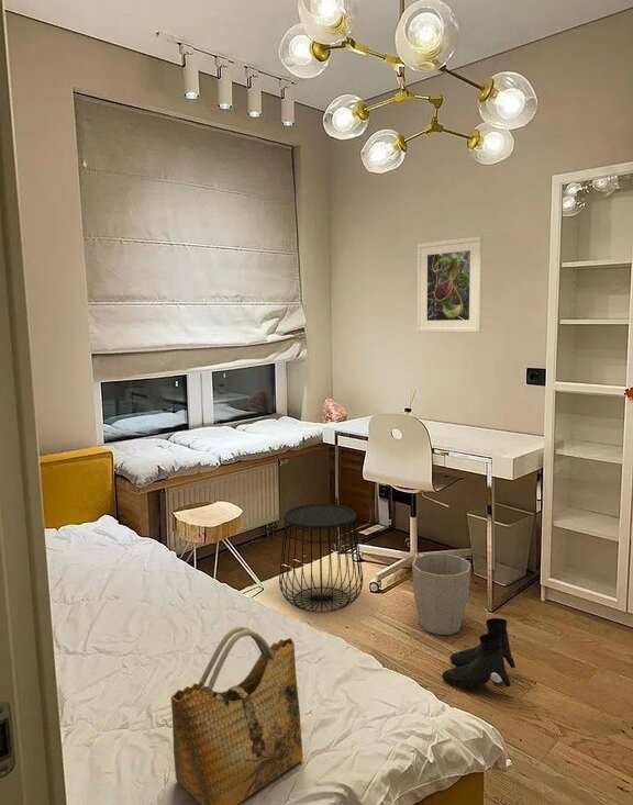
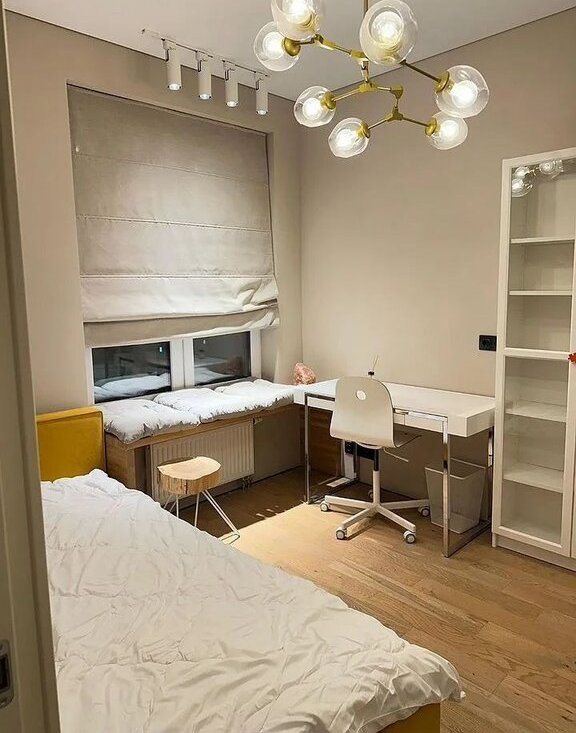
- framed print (448, 287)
- boots (478, 649)
- grocery bag (237, 702)
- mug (435, 592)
- side table (320, 557)
